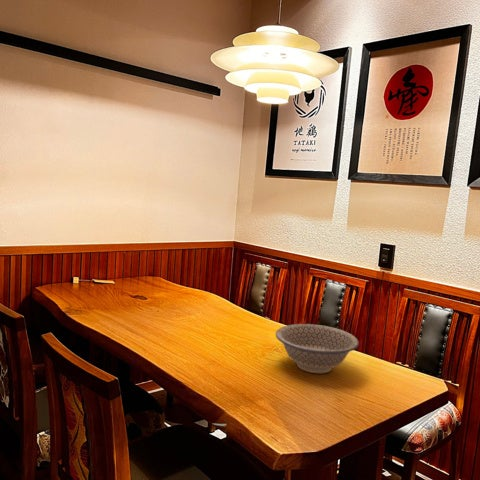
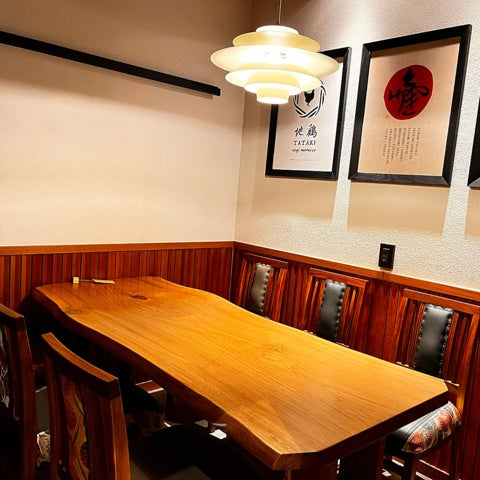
- bowl (315, 351)
